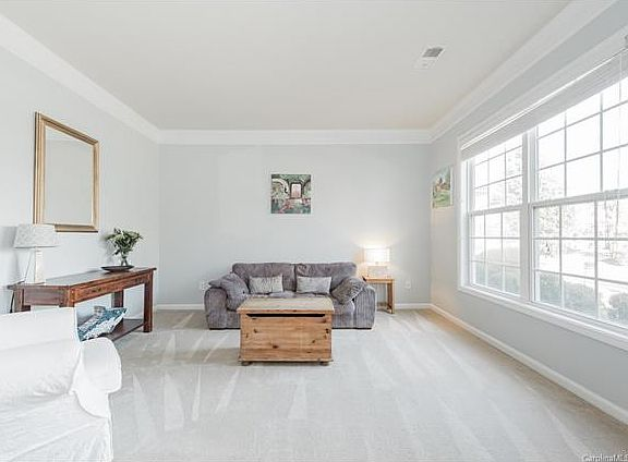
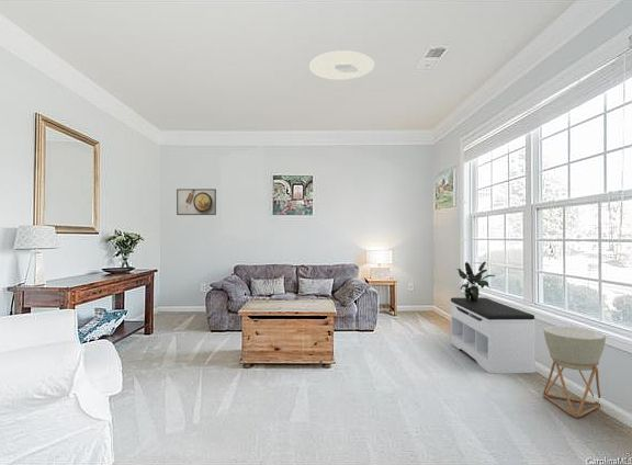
+ ceiling light (341, 63)
+ potted plant (475, 281)
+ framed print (196, 202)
+ bench (487, 330)
+ planter (573, 368)
